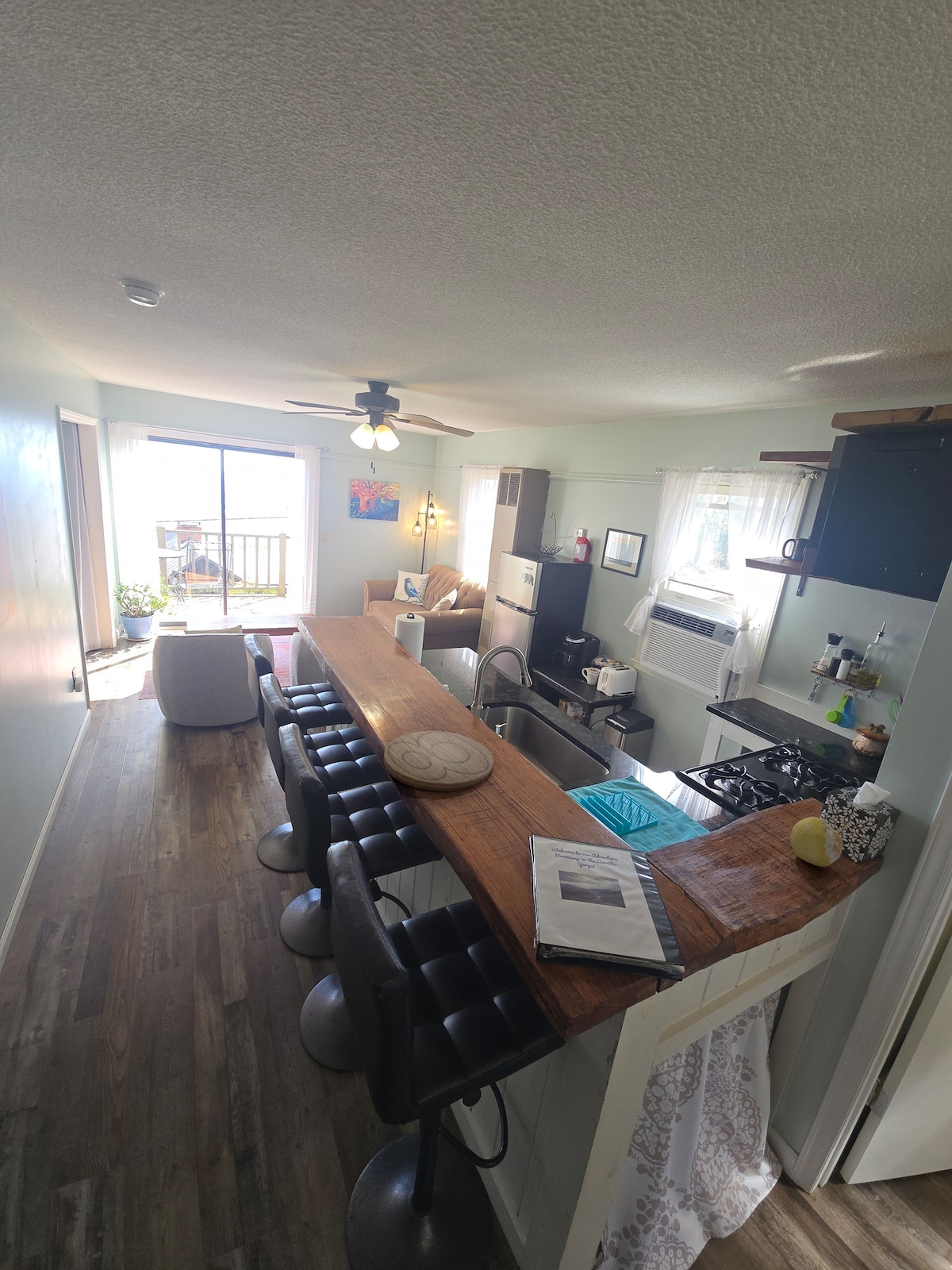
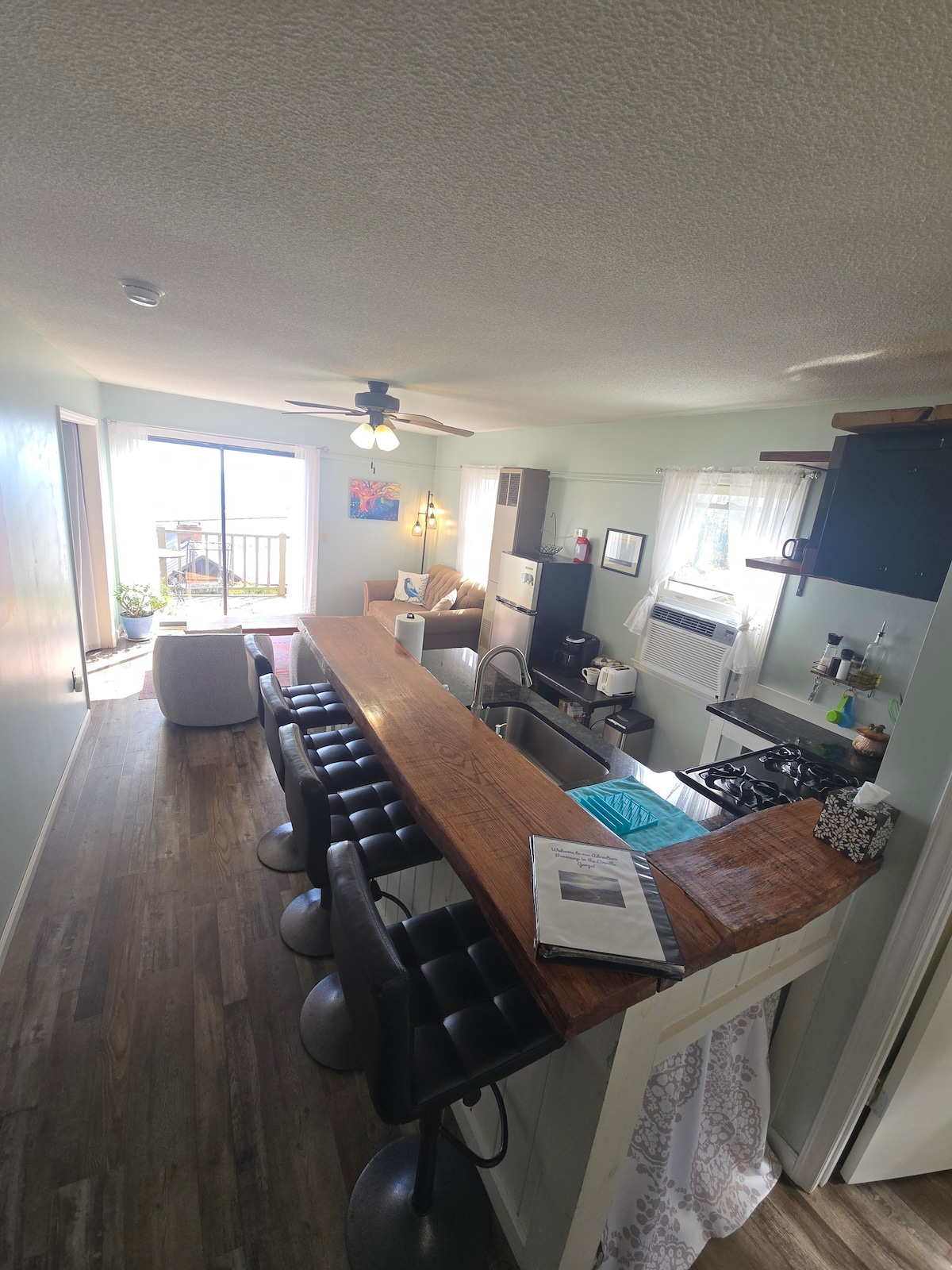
- fruit (816, 841)
- cutting board (439, 758)
